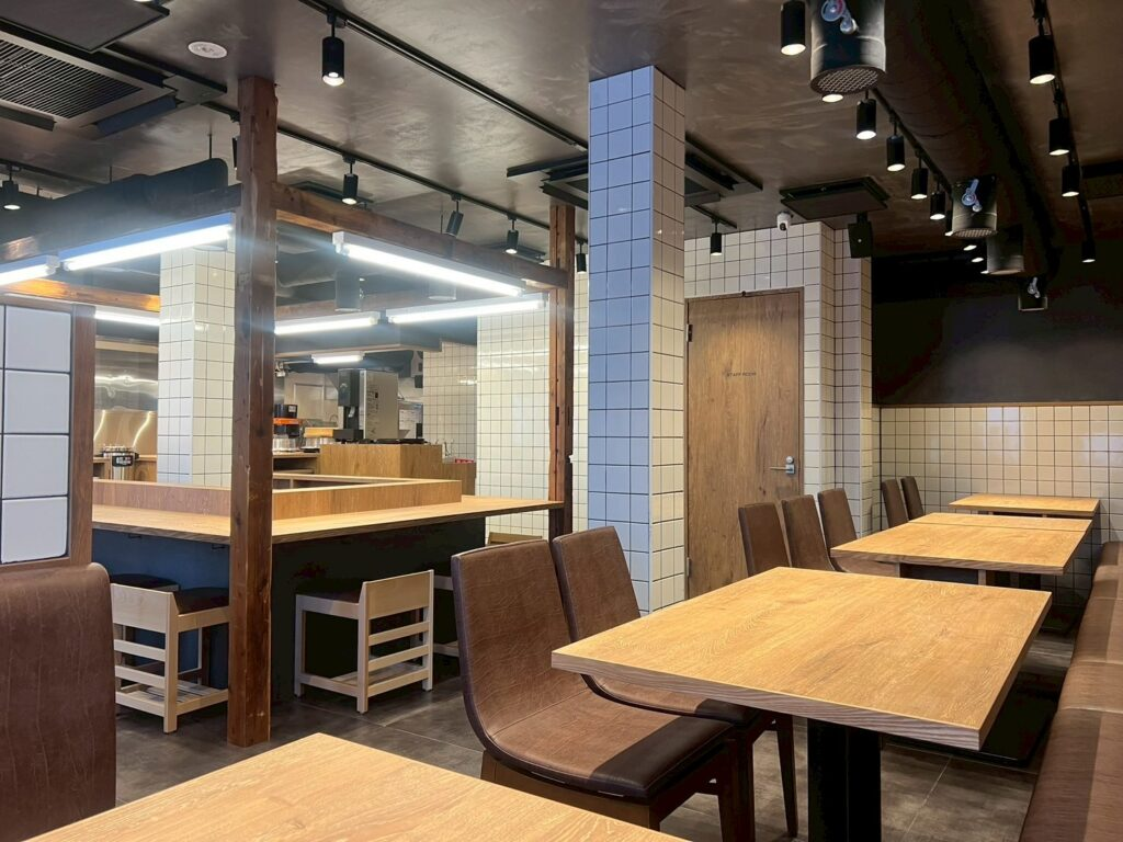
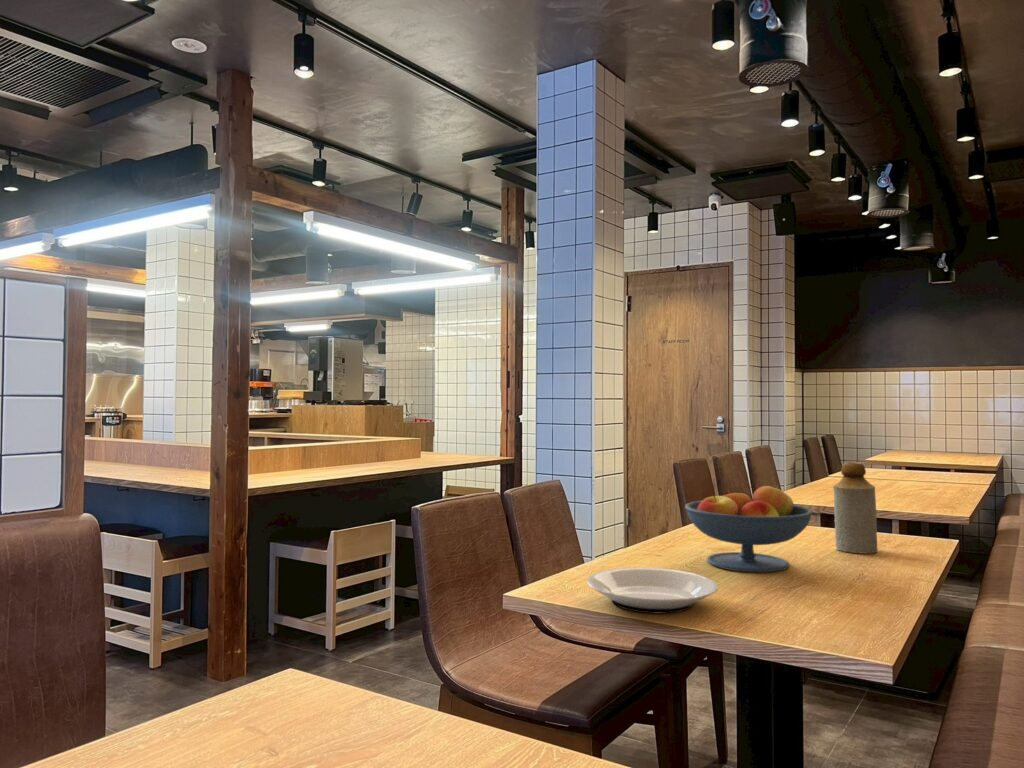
+ plate (651, 592)
+ fruit bowl (747, 525)
+ bottle (855, 506)
